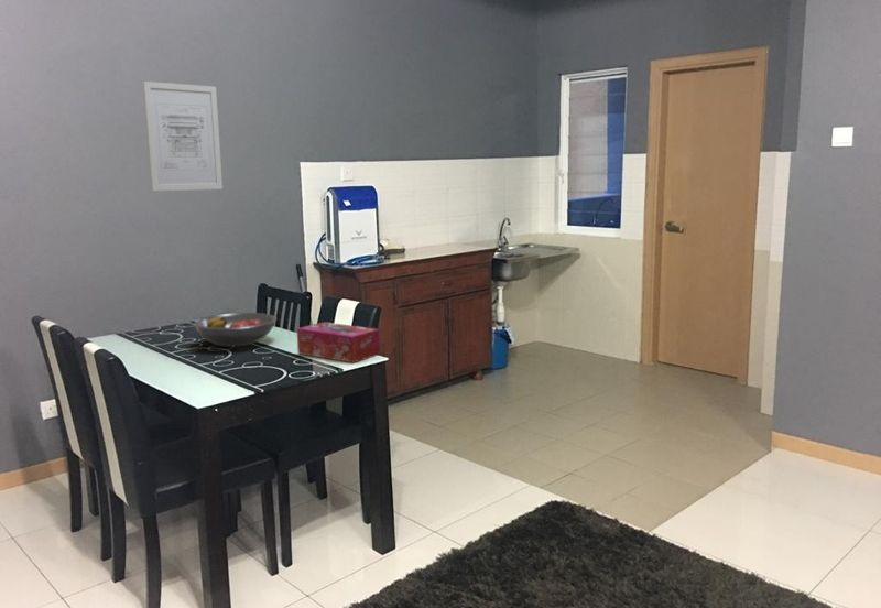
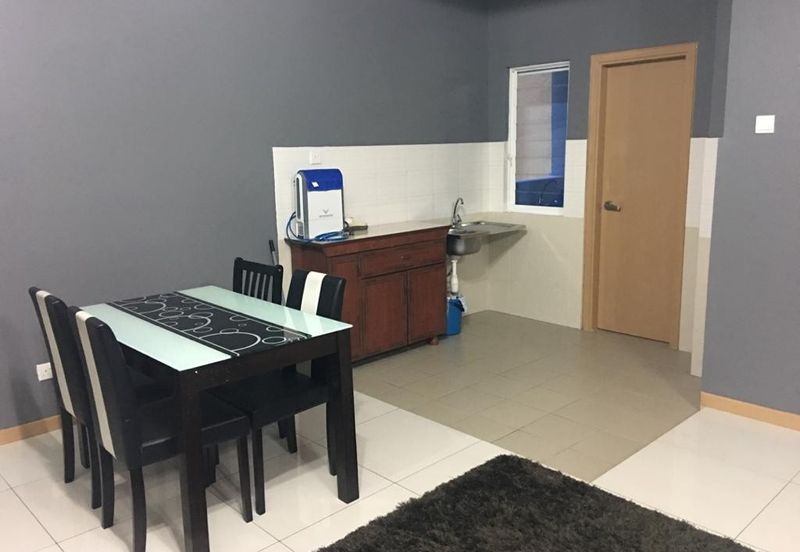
- wall art (184, 138)
- fruit bowl (236, 328)
- tissue box (338, 340)
